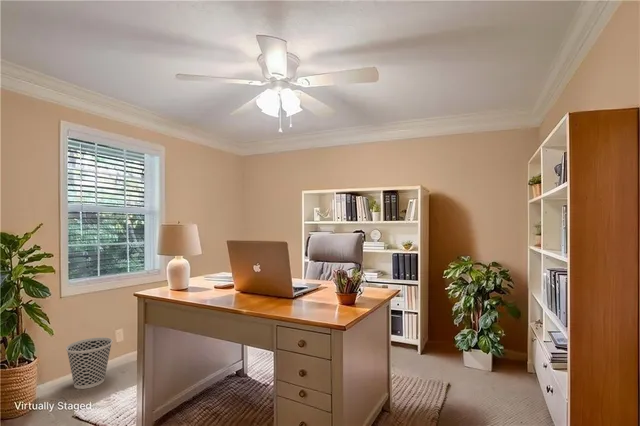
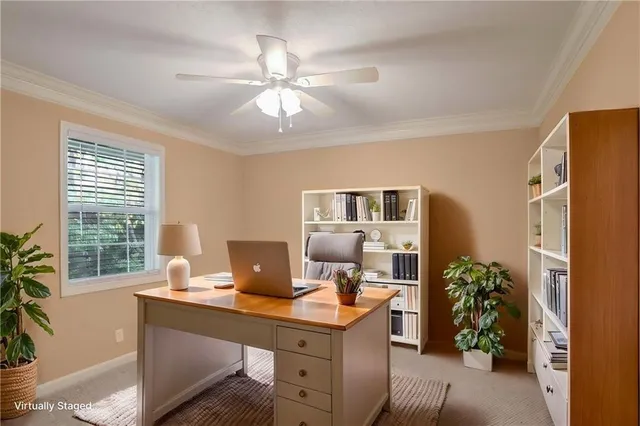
- wastebasket (89, 363)
